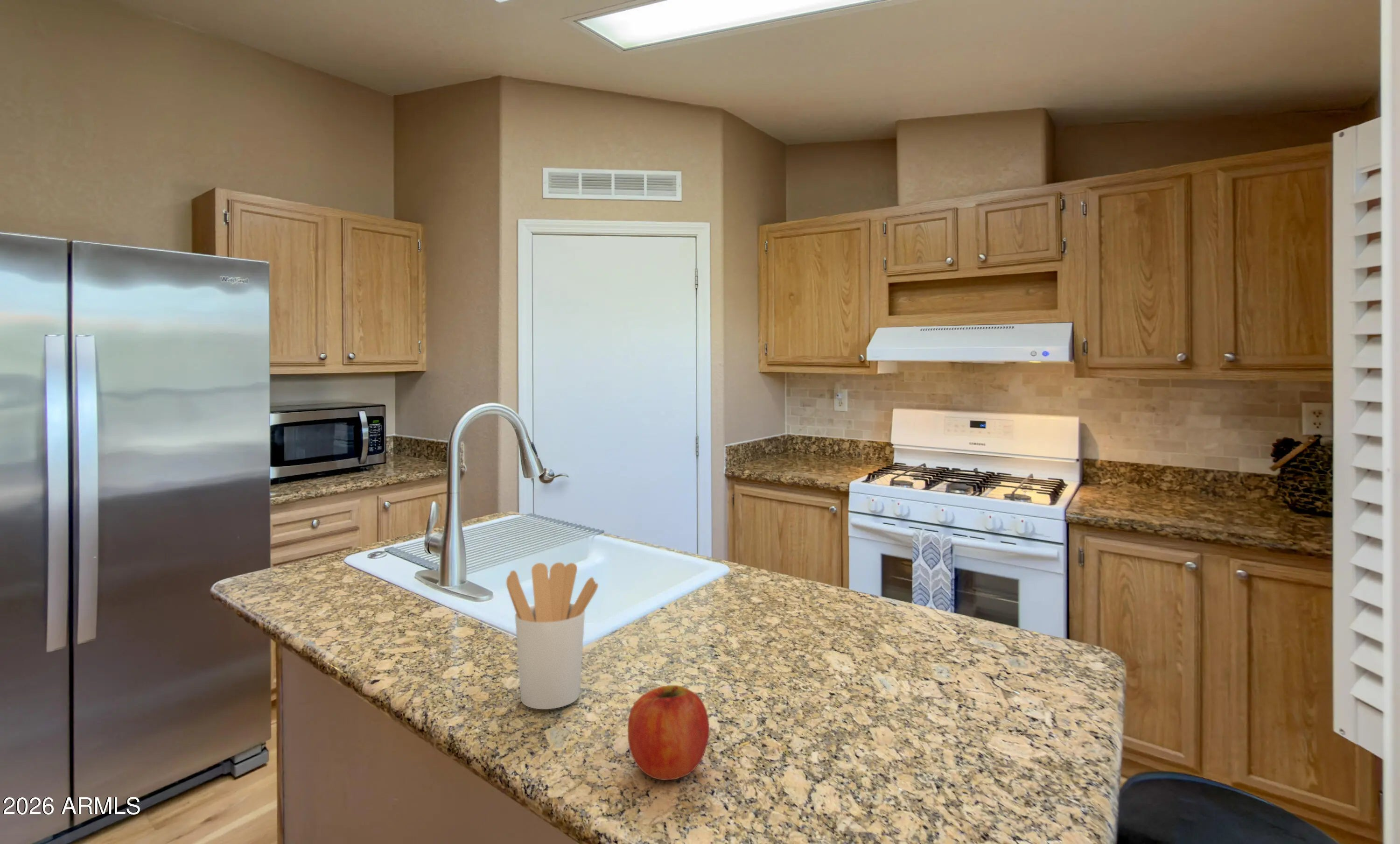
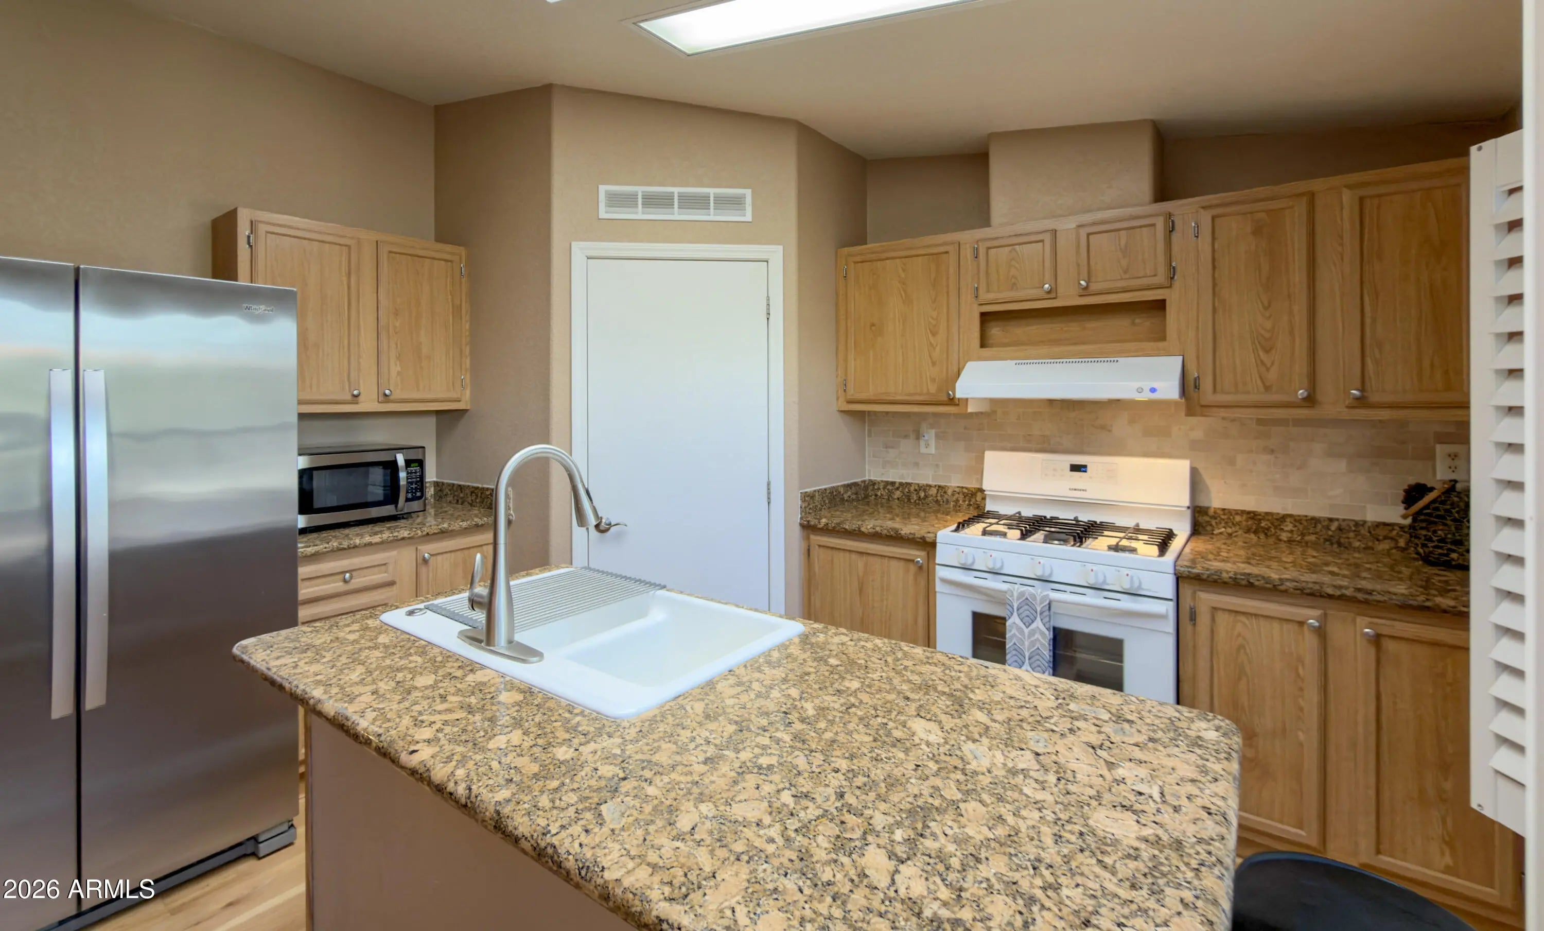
- fruit (668, 725)
- utensil holder (551, 628)
